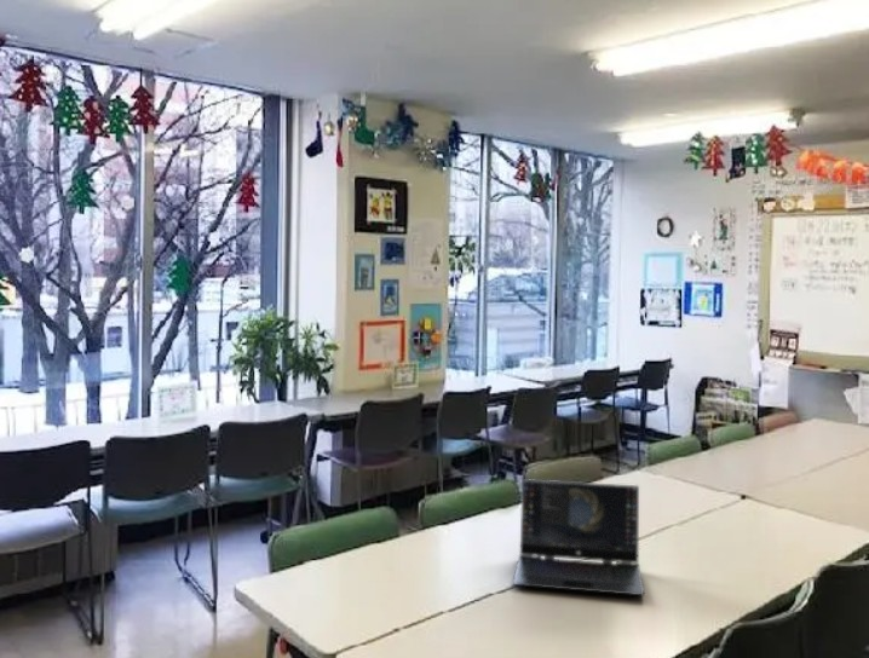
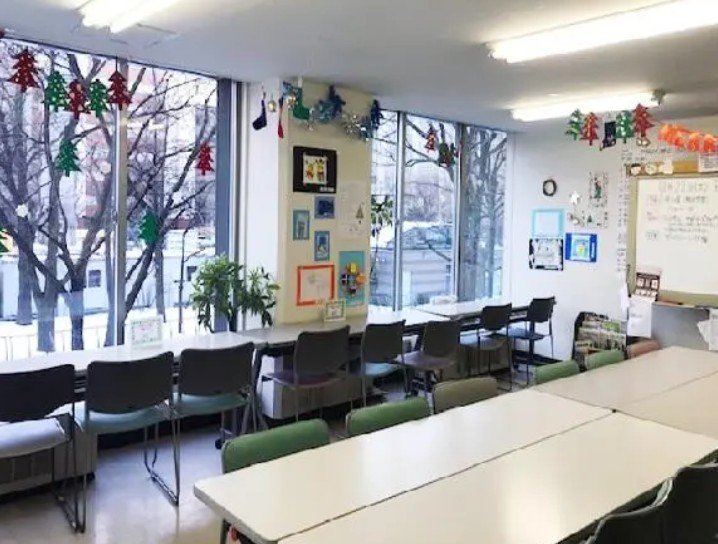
- laptop (579, 535)
